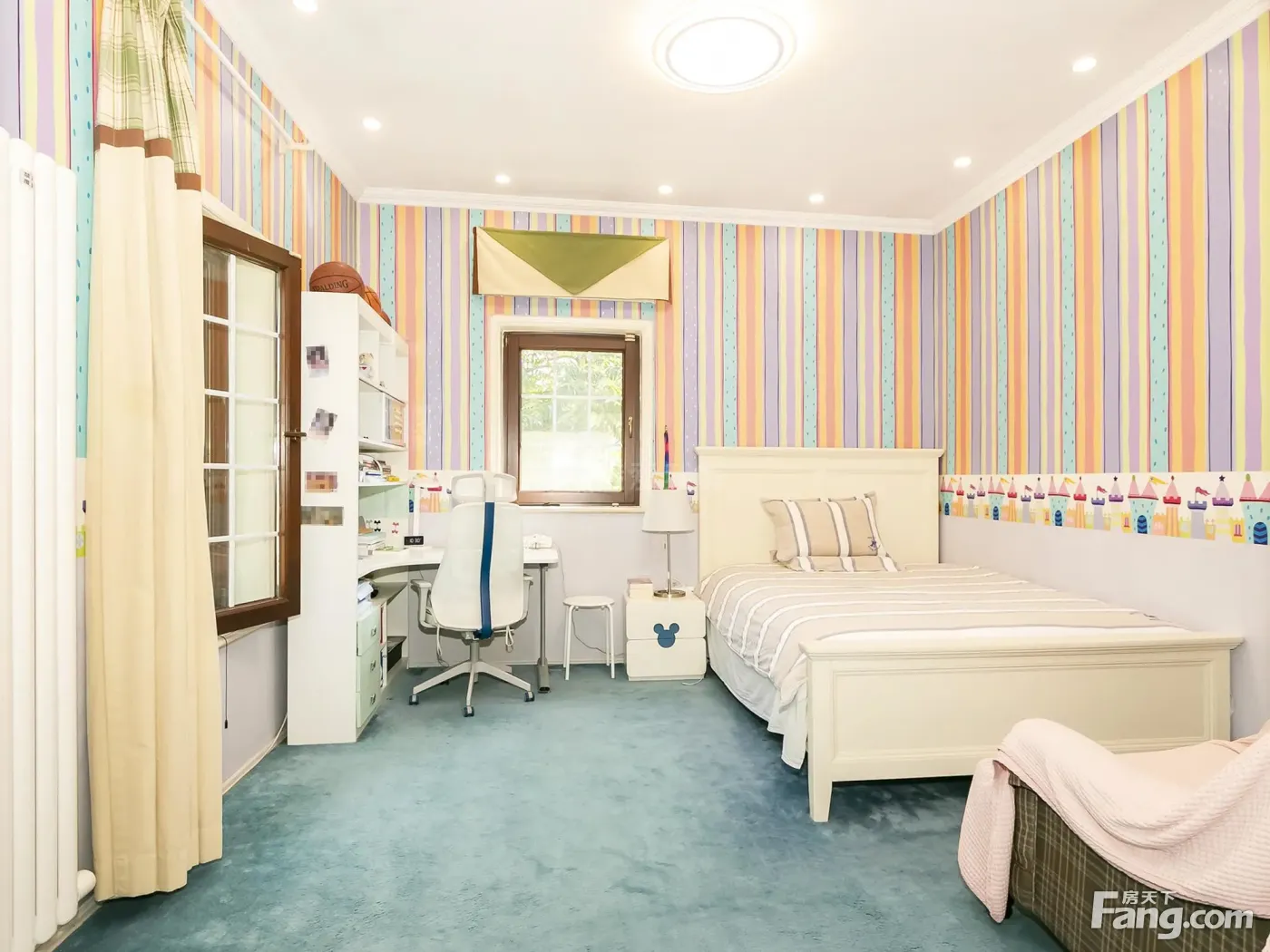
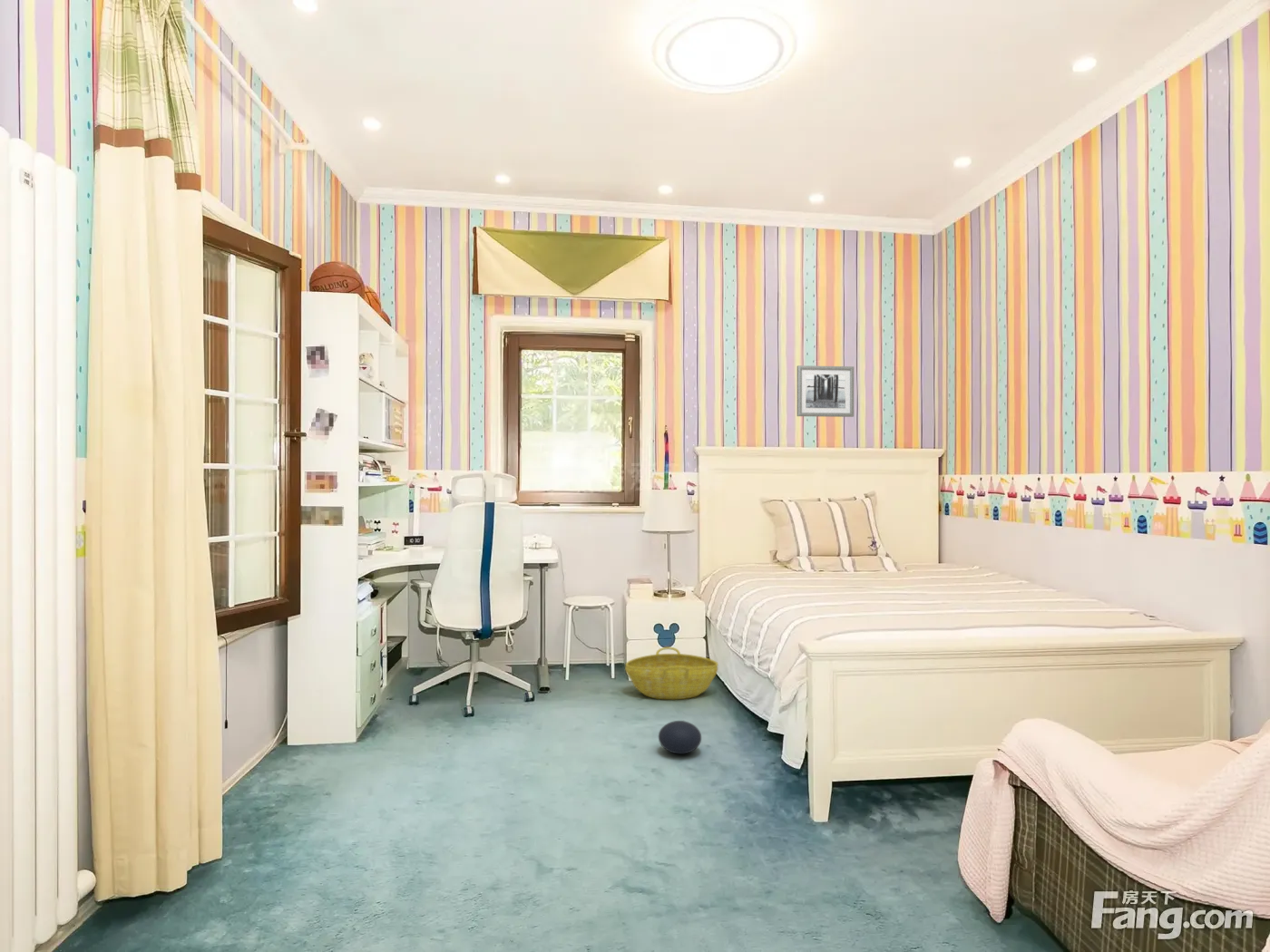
+ wall art (826, 391)
+ ball (679, 736)
+ basket (671, 674)
